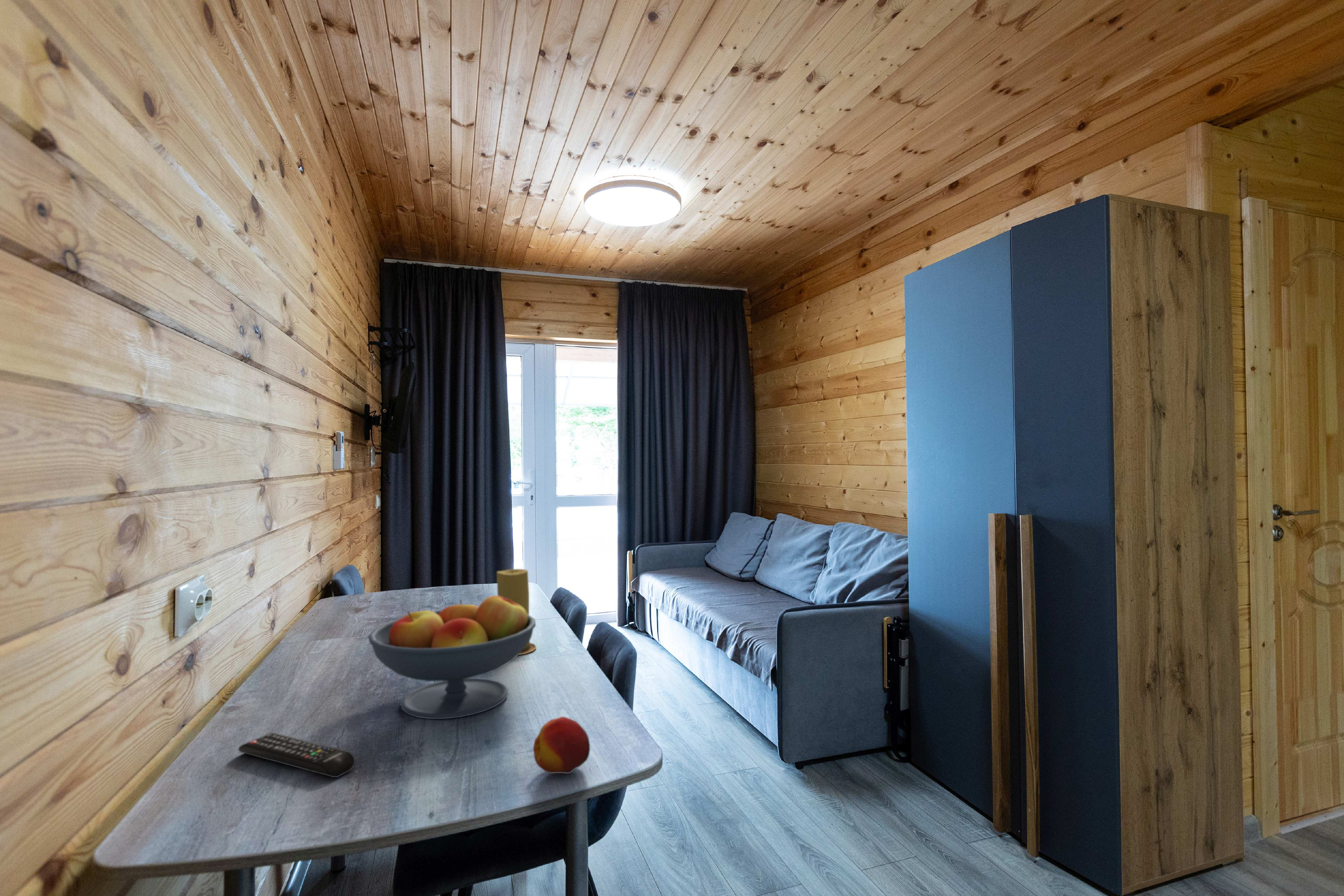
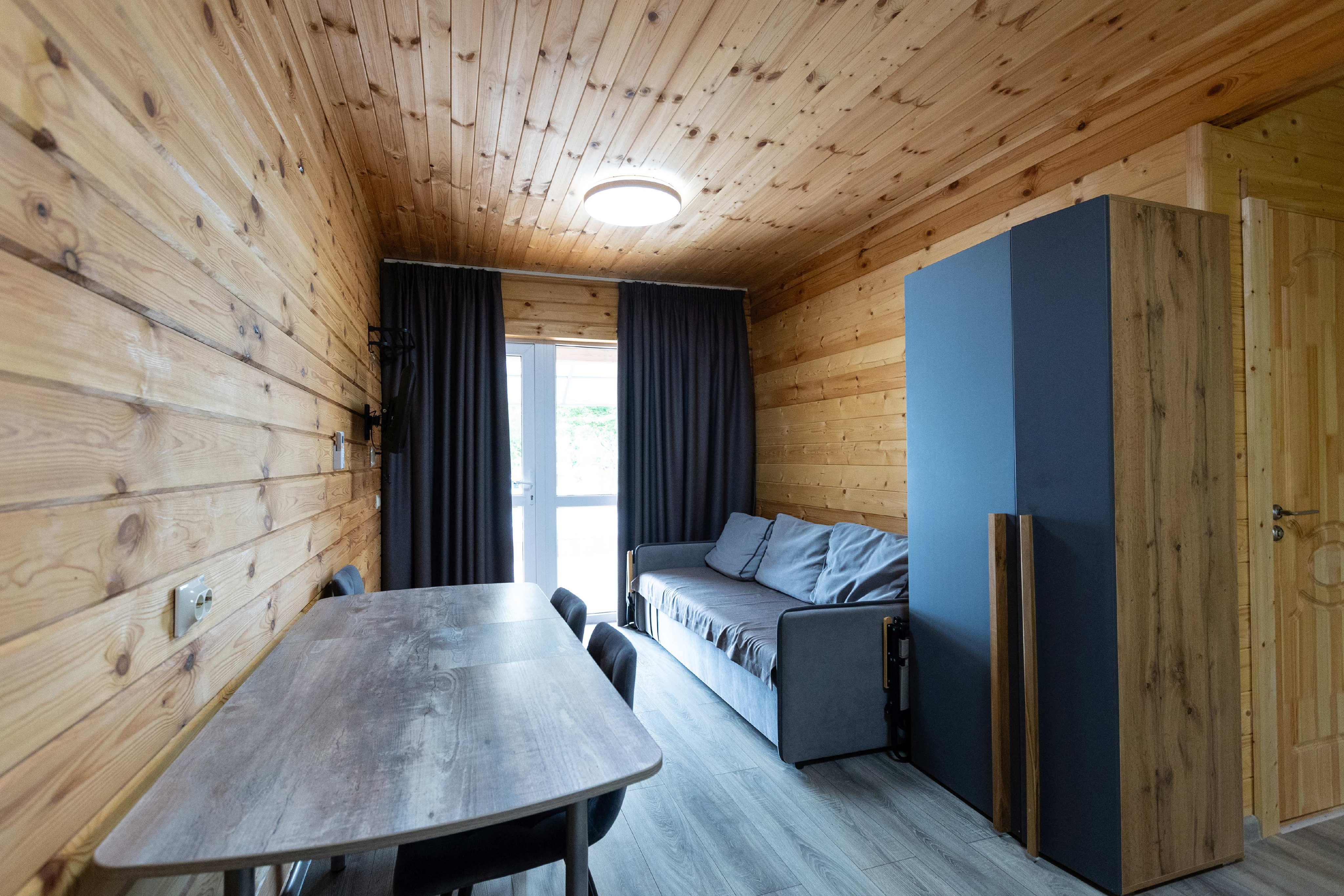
- candle (515, 603)
- remote control (295, 754)
- fruit bowl (455, 650)
- fruit (561, 745)
